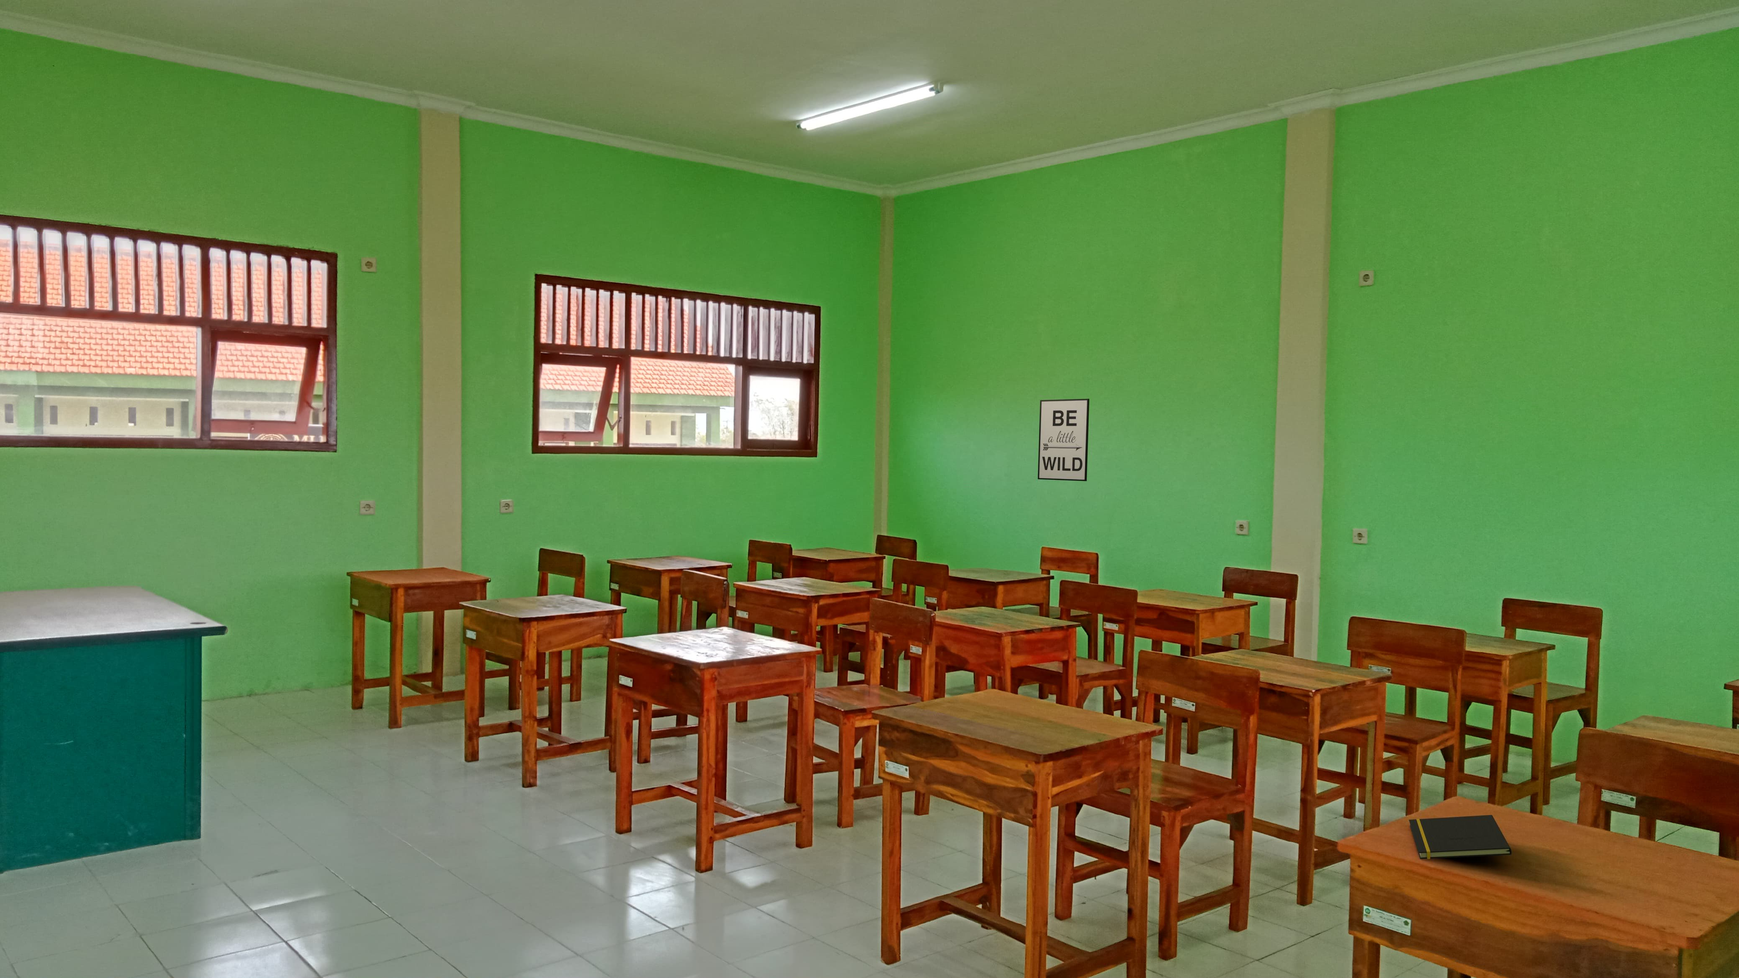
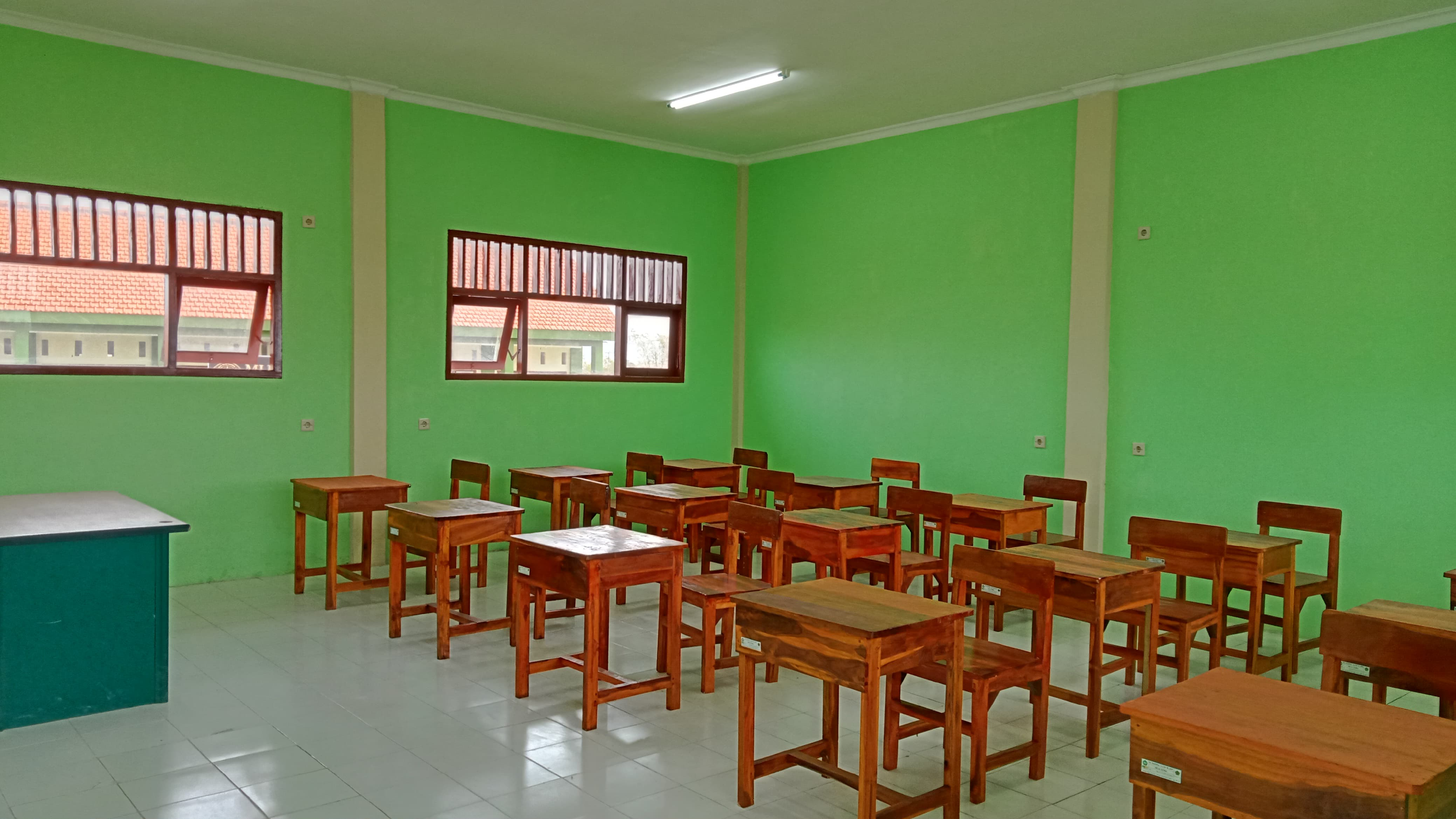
- wall art (1063, 439)
- notepad (1457, 836)
